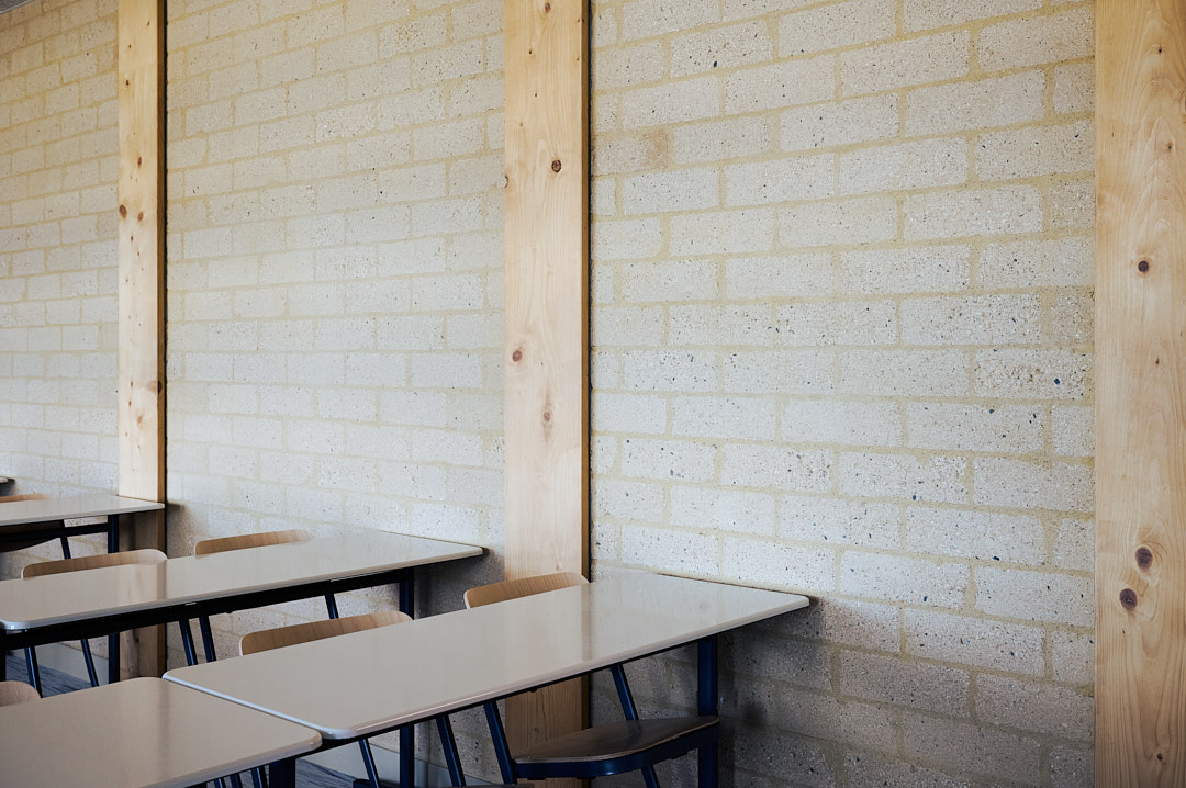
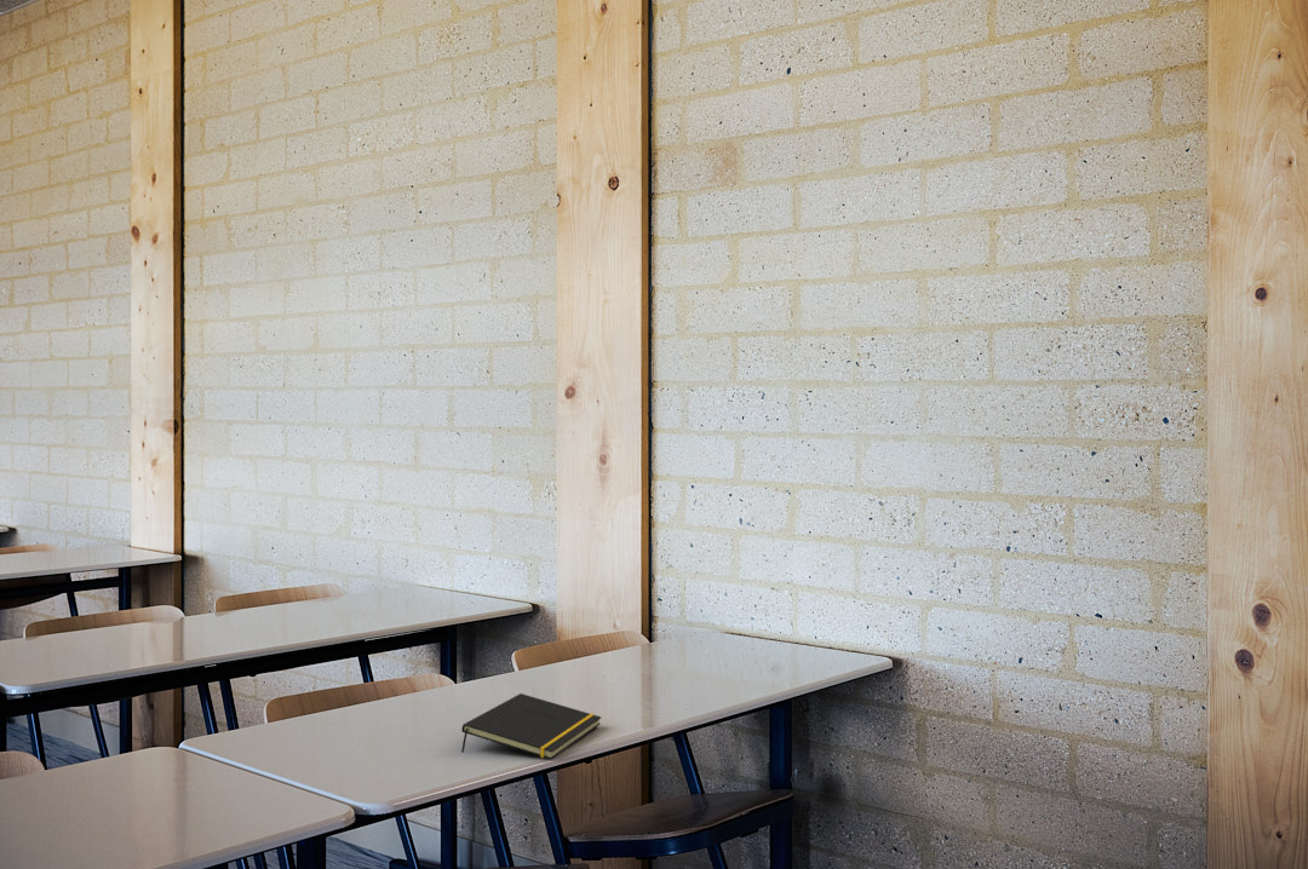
+ notepad (534, 724)
